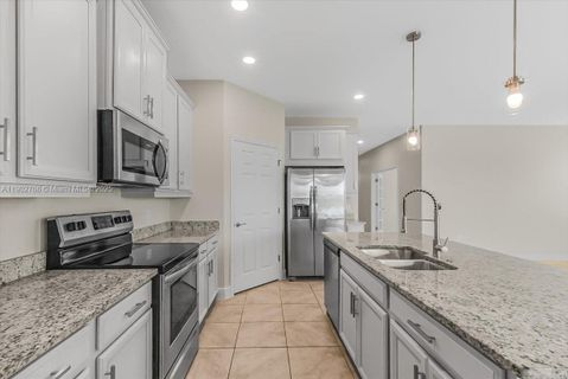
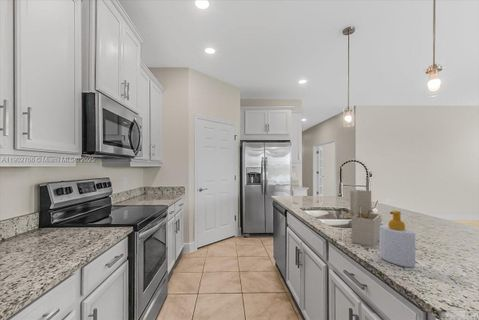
+ soap bottle (396, 236)
+ utensil holder (360, 215)
